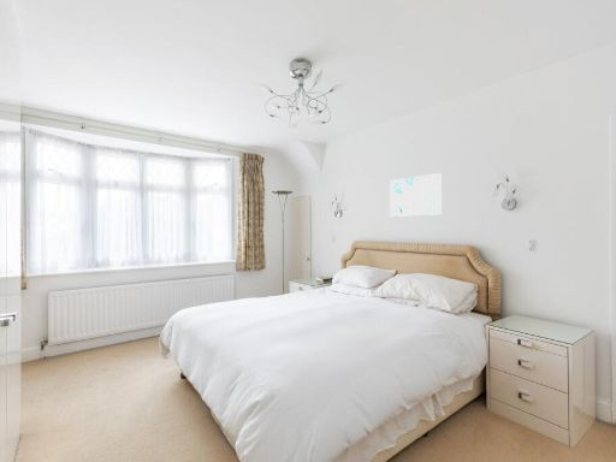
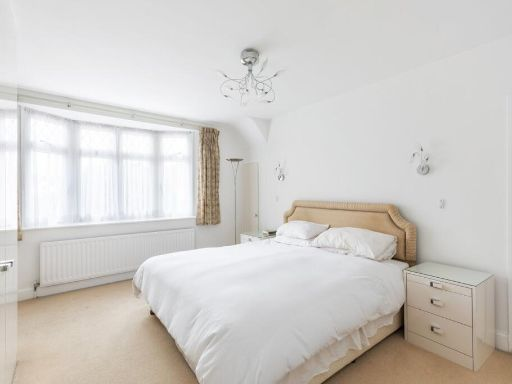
- wall art (414, 196)
